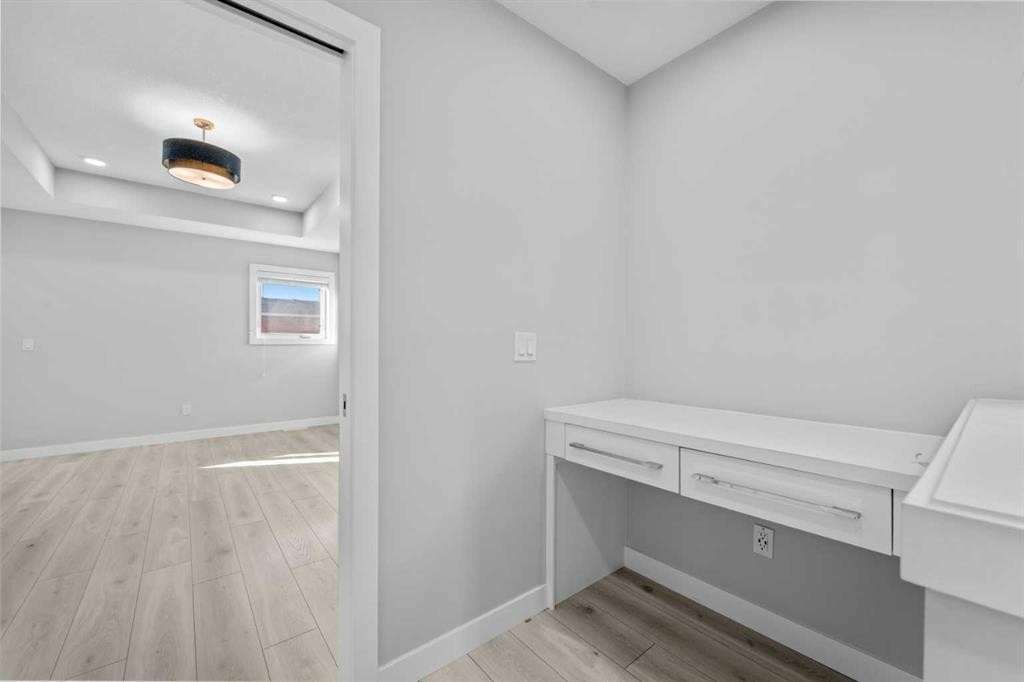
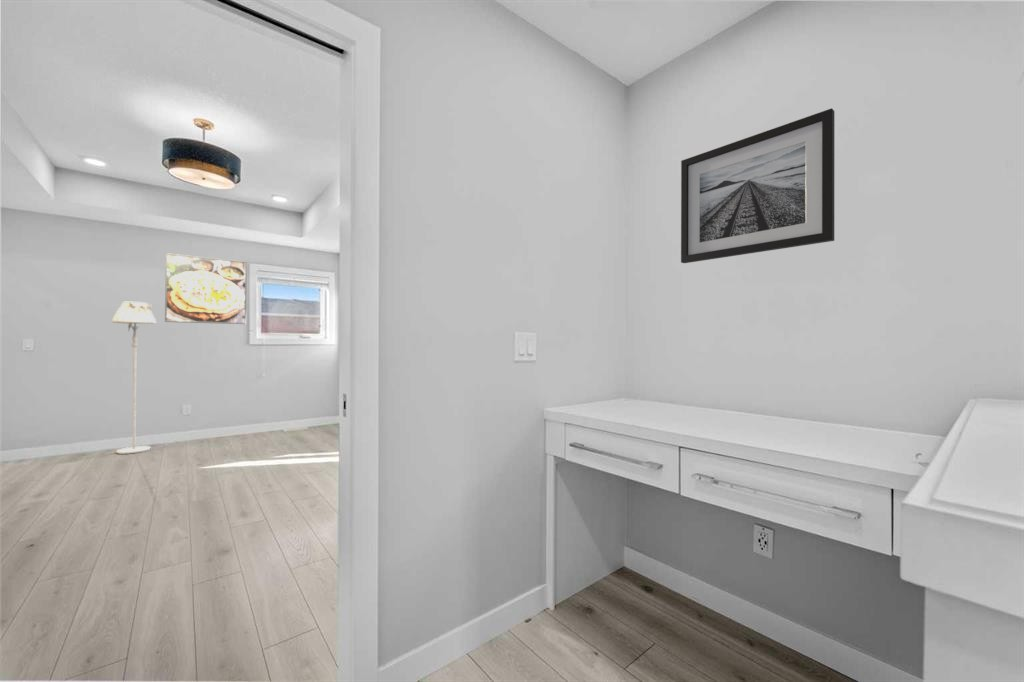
+ wall art (748, 195)
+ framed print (207, 290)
+ floor lamp (134, 376)
